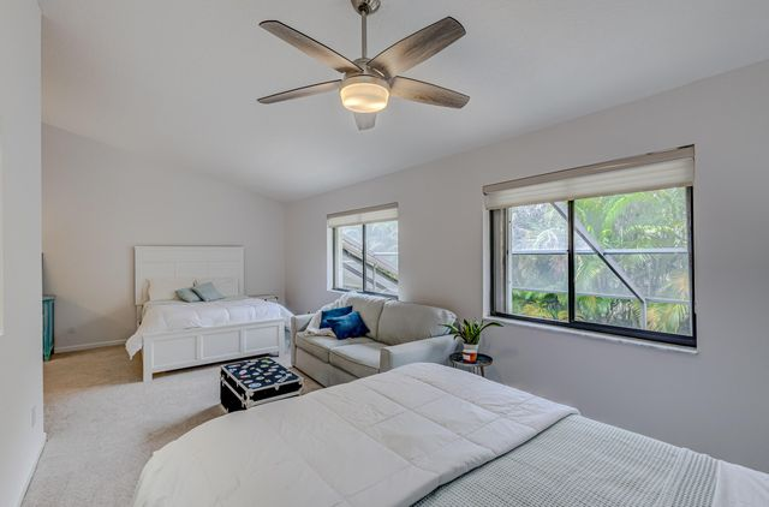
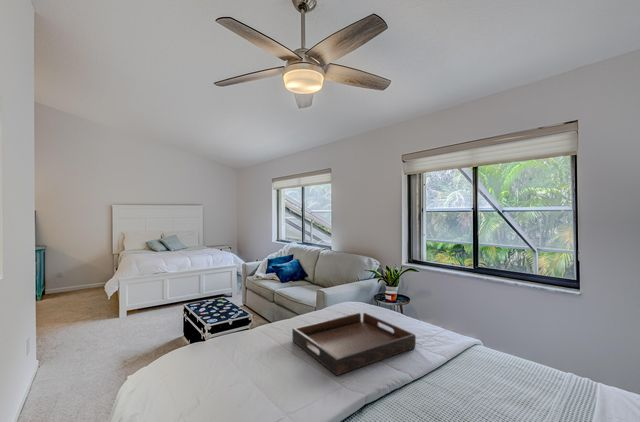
+ serving tray (352, 337)
